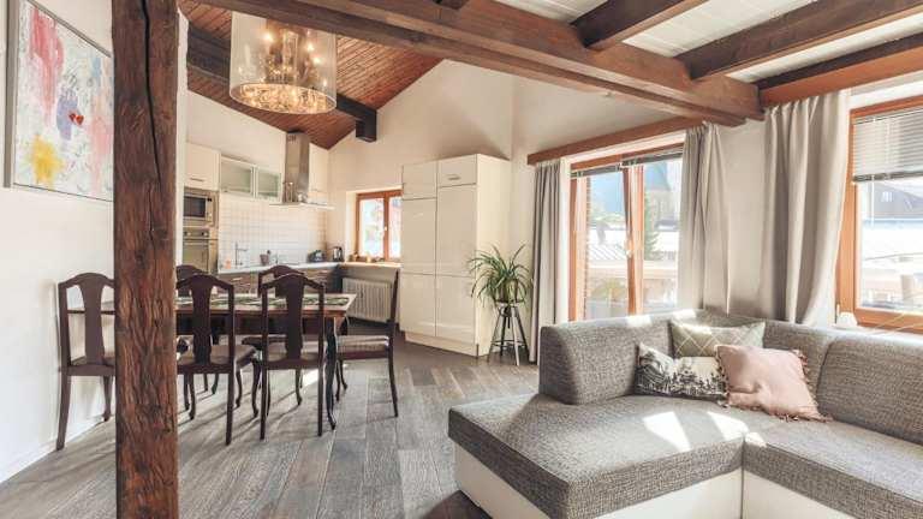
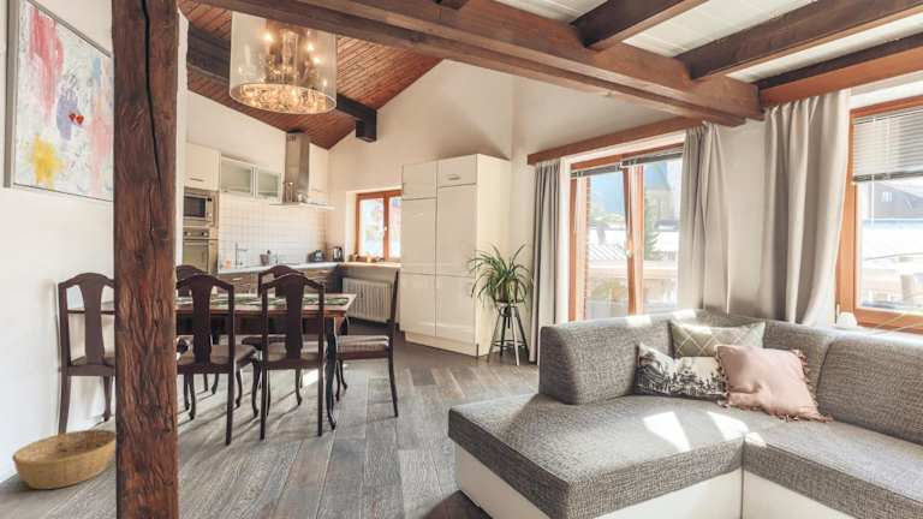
+ basket (69, 459)
